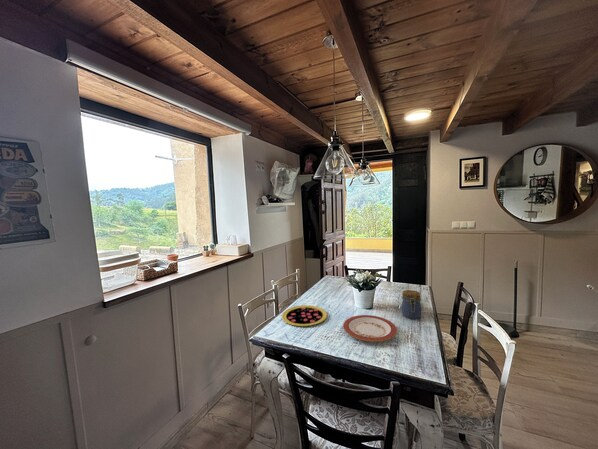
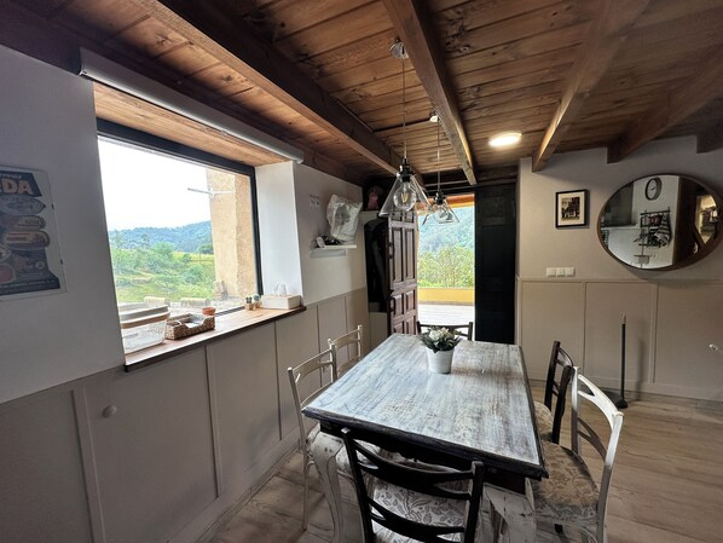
- jar (411, 304)
- plate (369, 328)
- pizza (304, 315)
